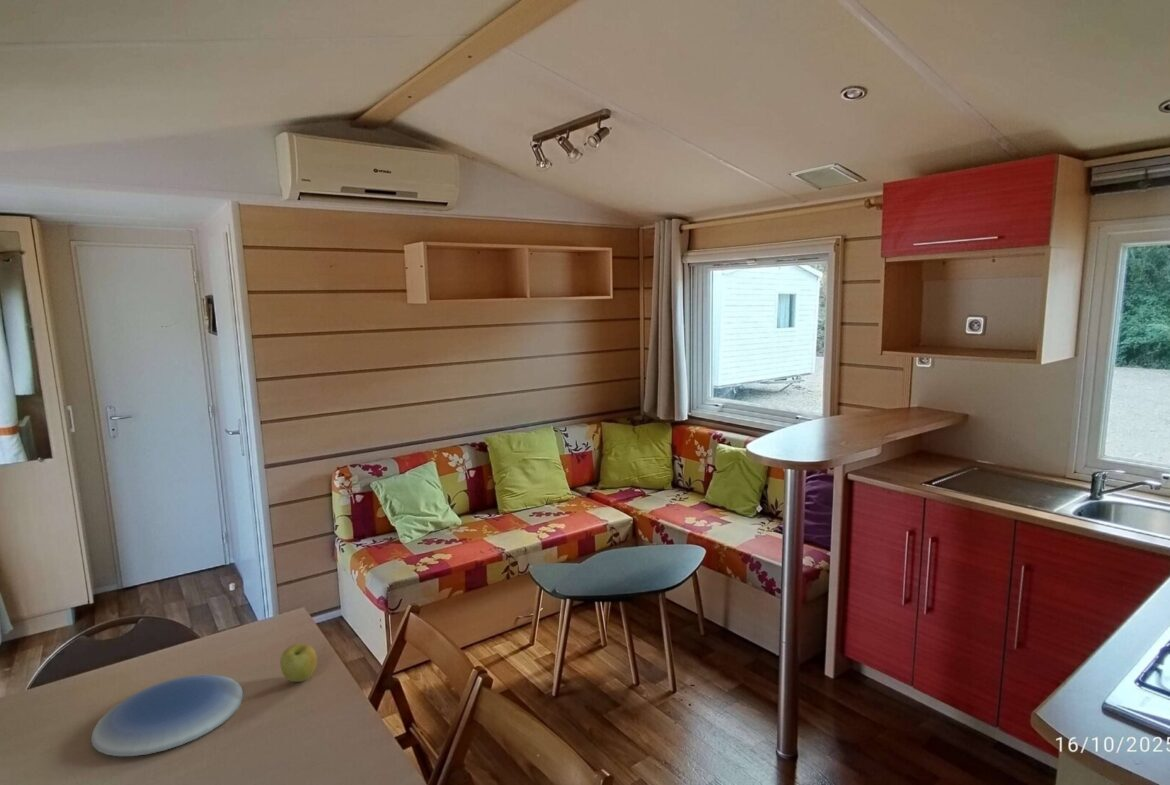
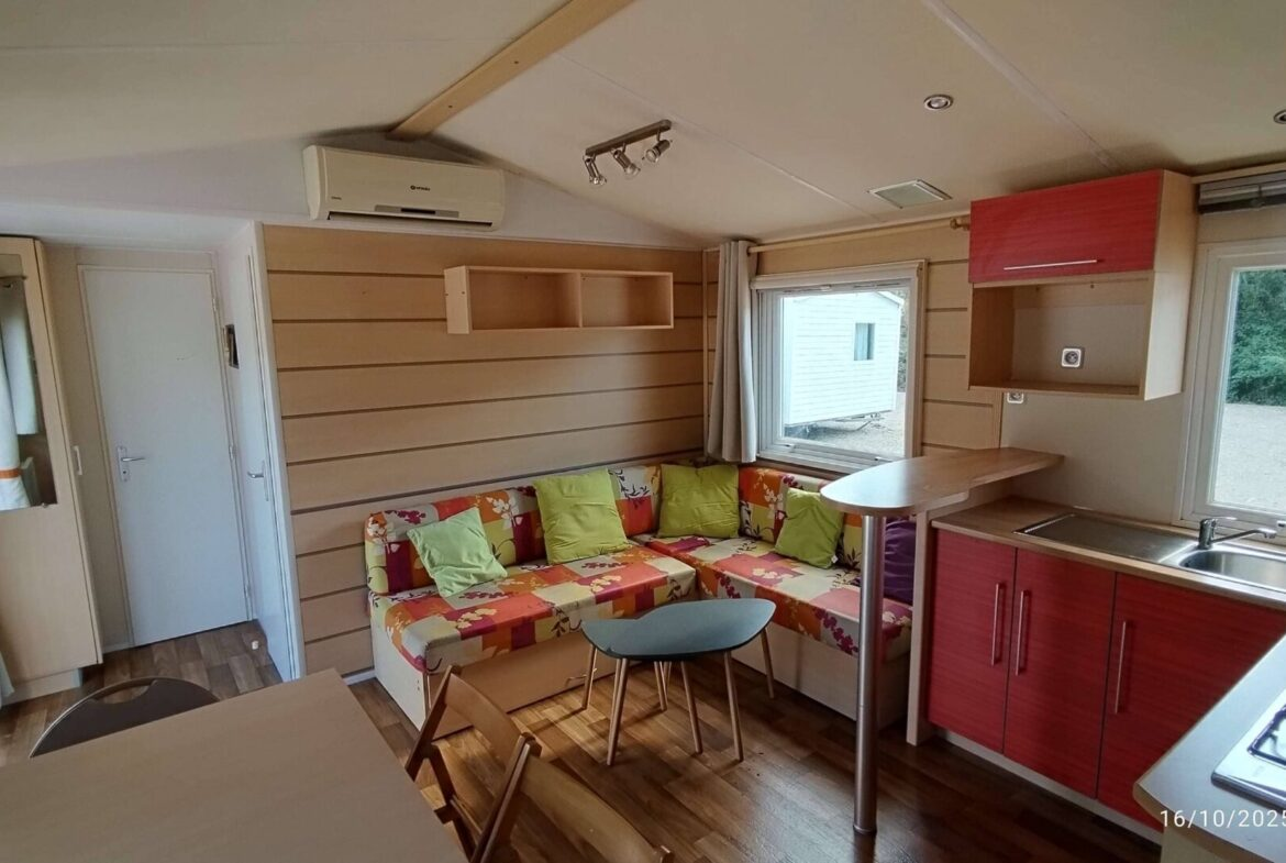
- plate (170, 705)
- apple (299, 663)
